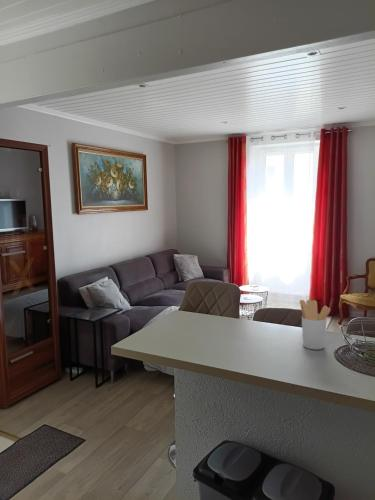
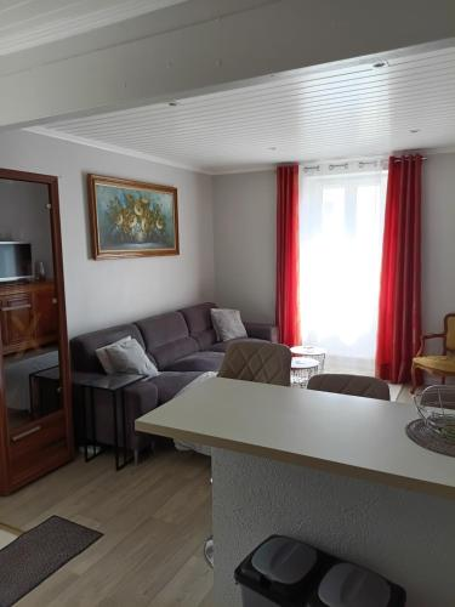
- utensil holder (311, 322)
